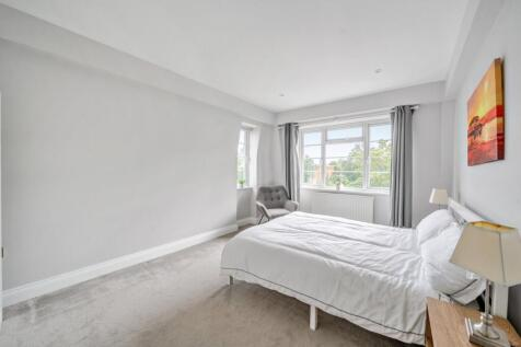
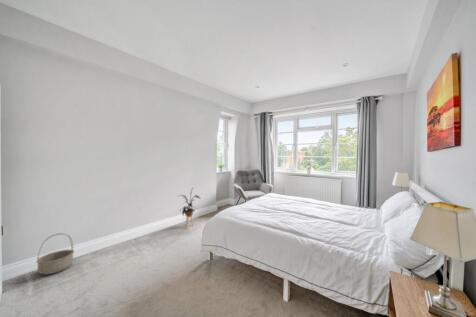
+ basket (56, 251)
+ house plant (188, 207)
